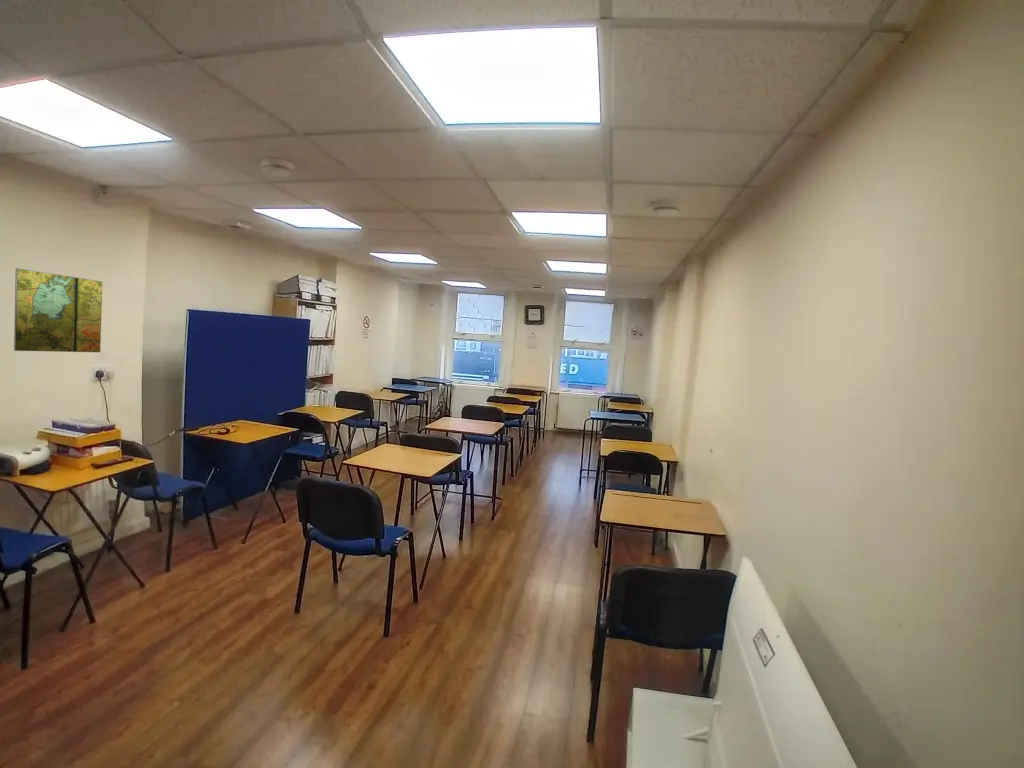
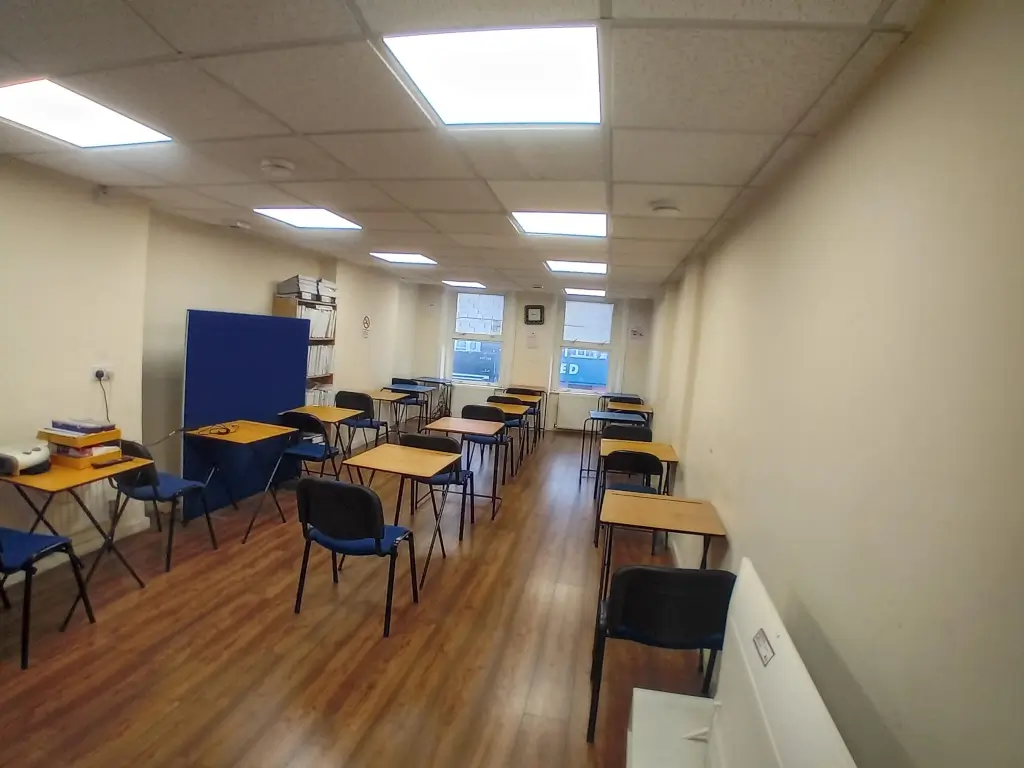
- map (61, 313)
